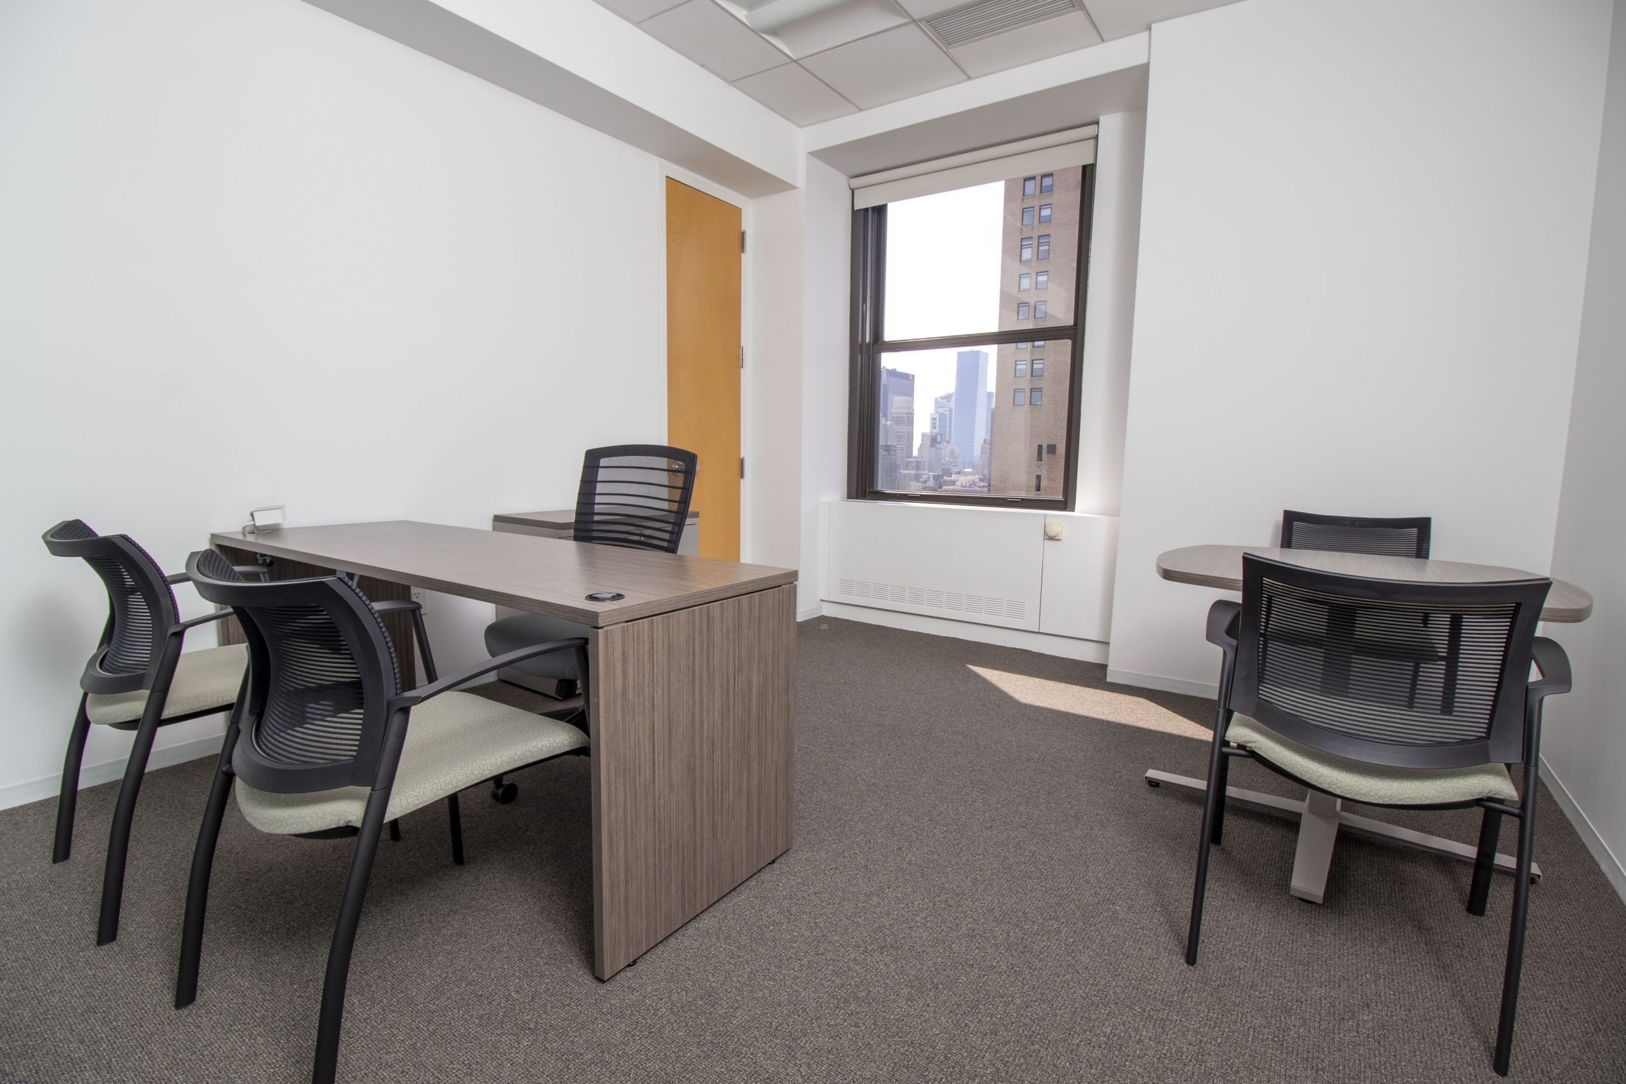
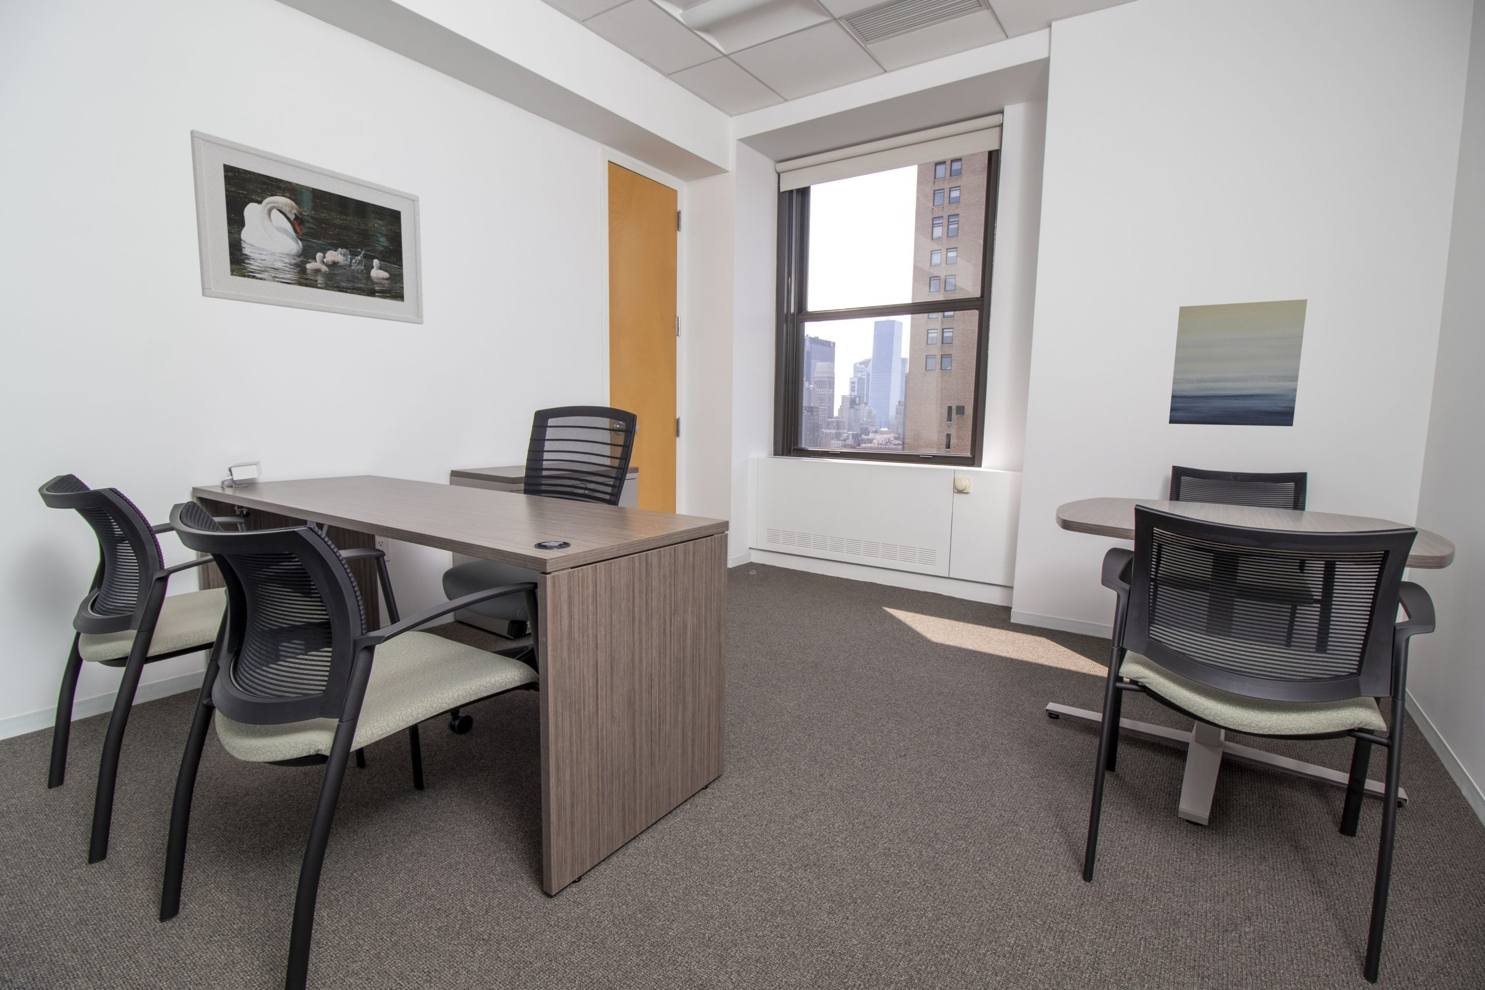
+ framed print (323, 240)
+ wall art (1234, 365)
